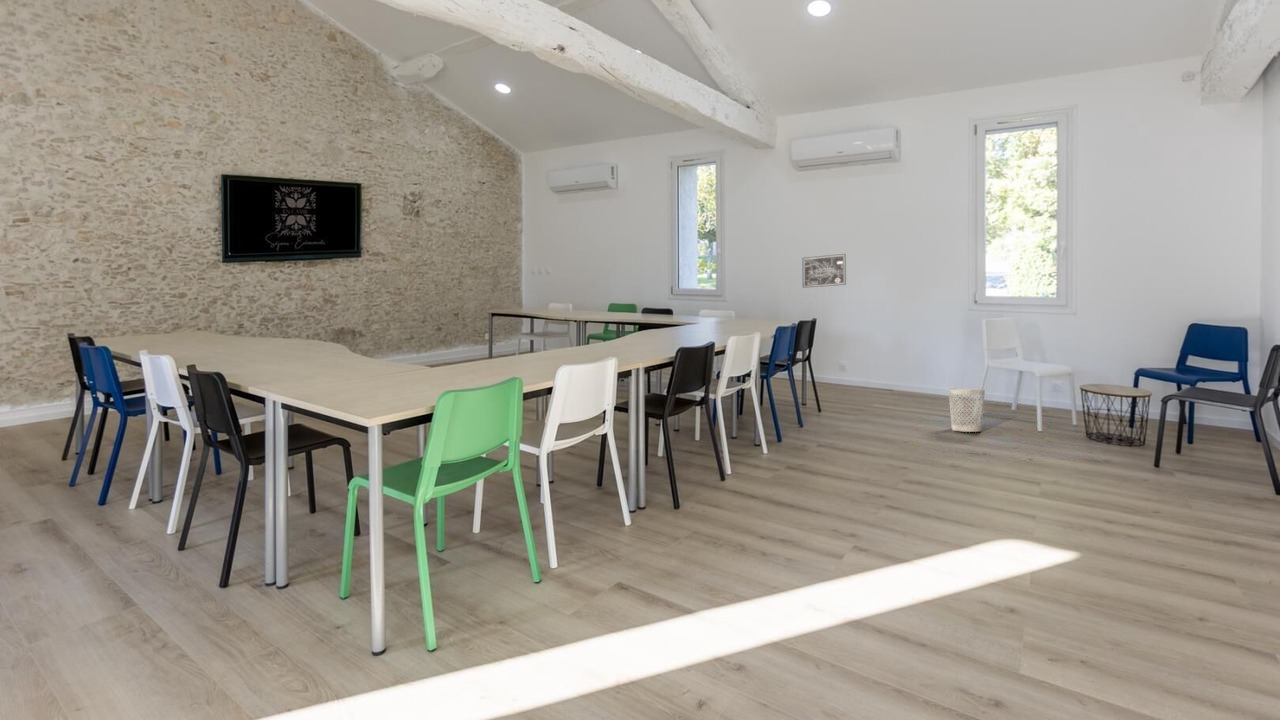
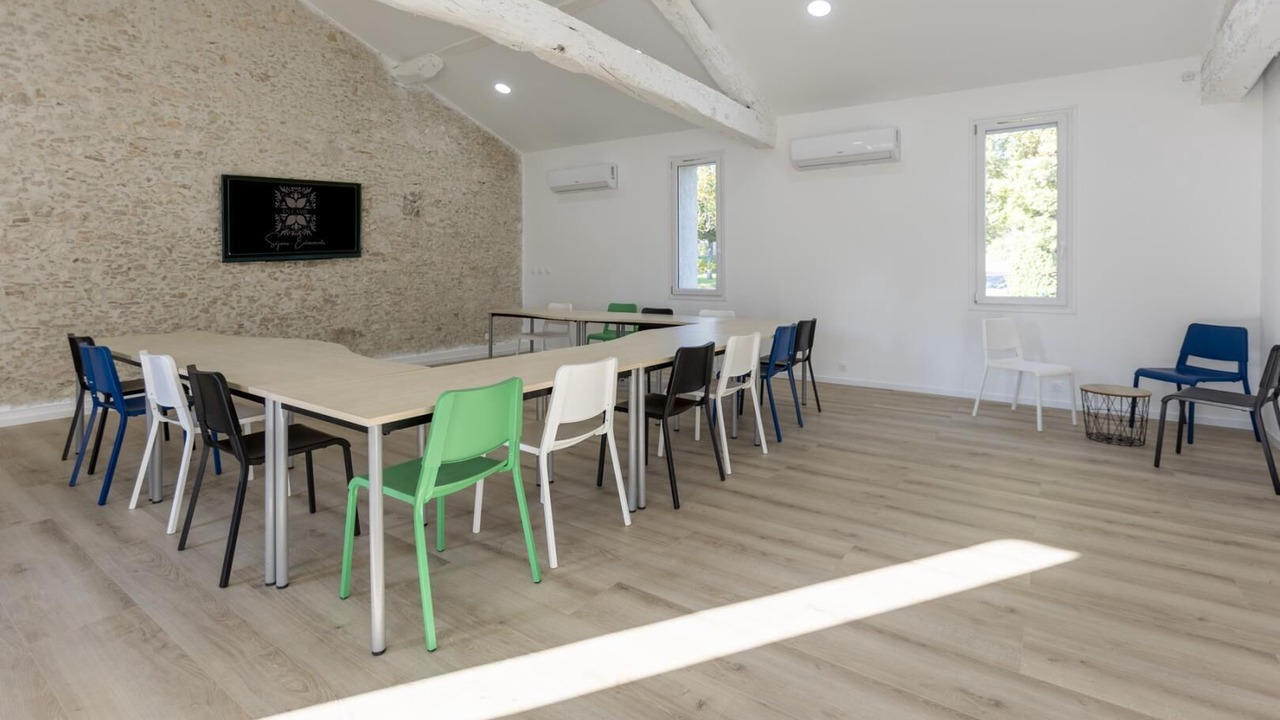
- wall art (823, 271)
- wastebasket (966, 409)
